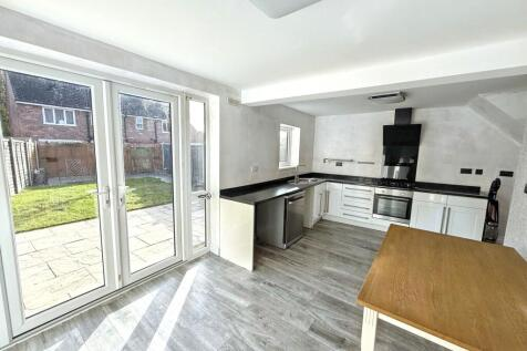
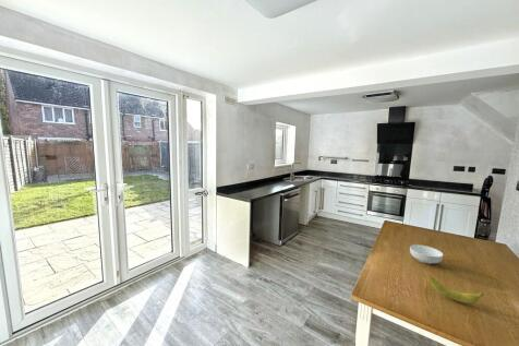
+ banana (454, 291)
+ cereal bowl (425, 255)
